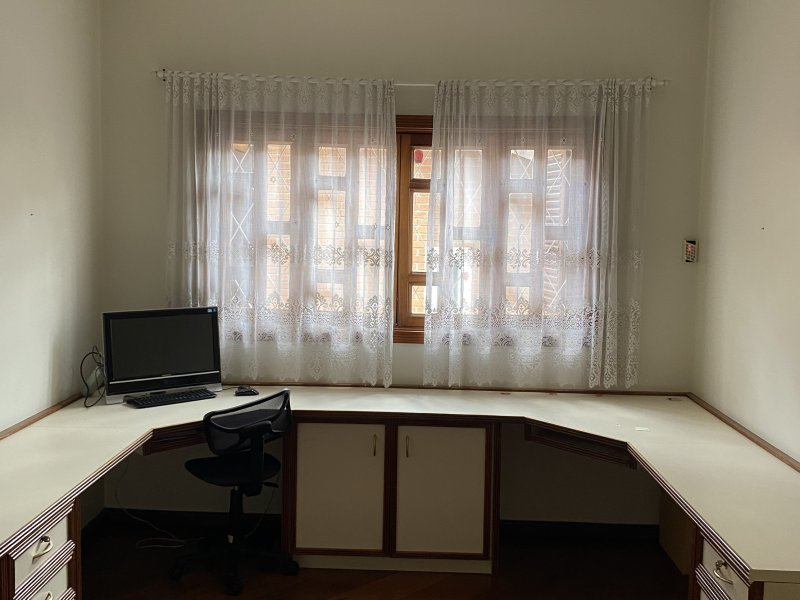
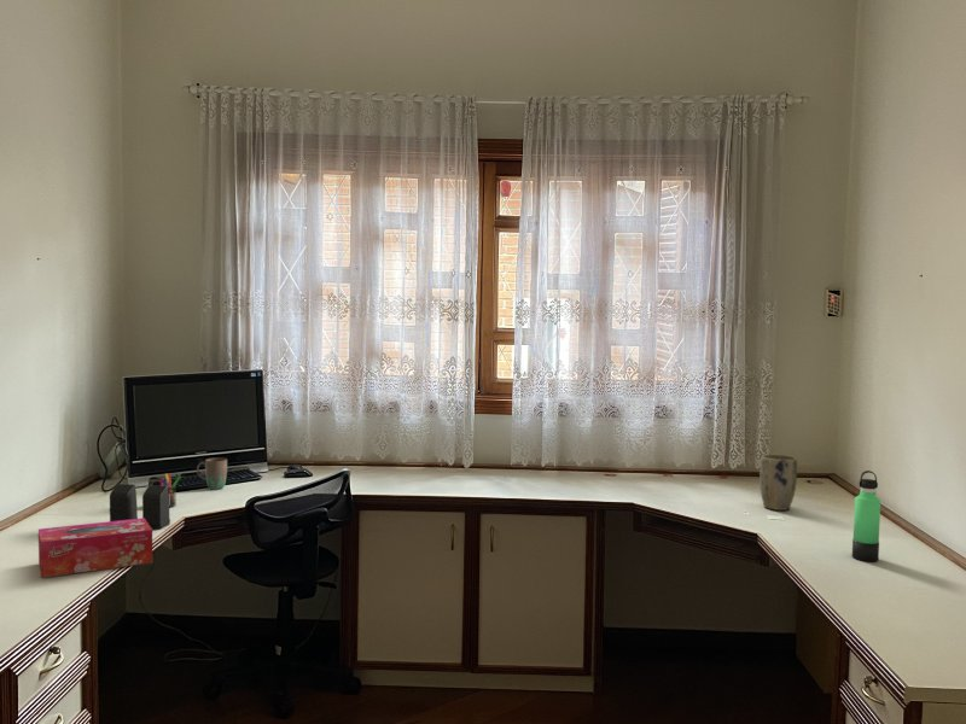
+ mug (211, 473)
+ plant pot (778, 481)
+ pen holder (169, 489)
+ tissue box (95, 545)
+ speaker (142, 506)
+ thermos bottle (867, 514)
